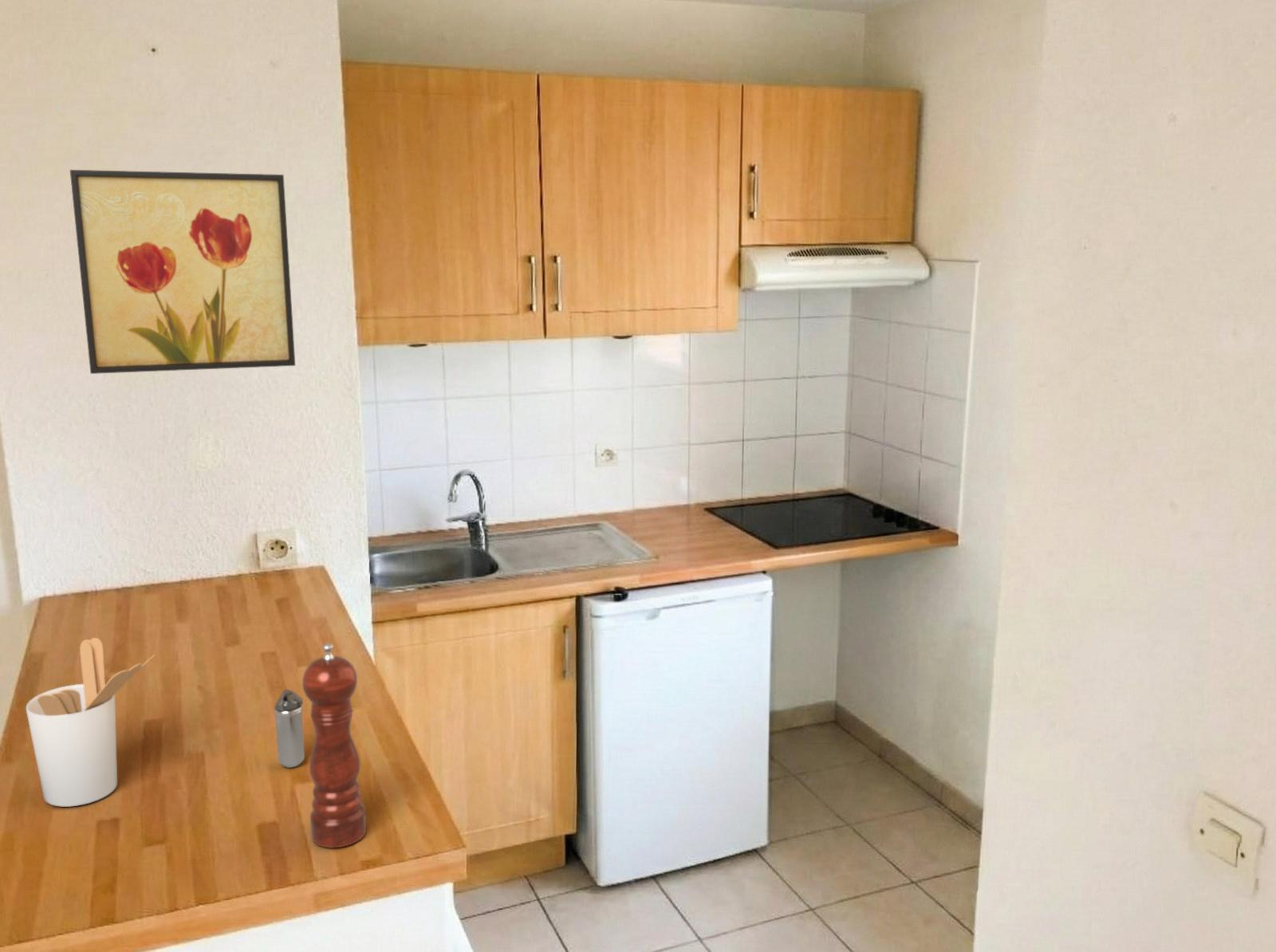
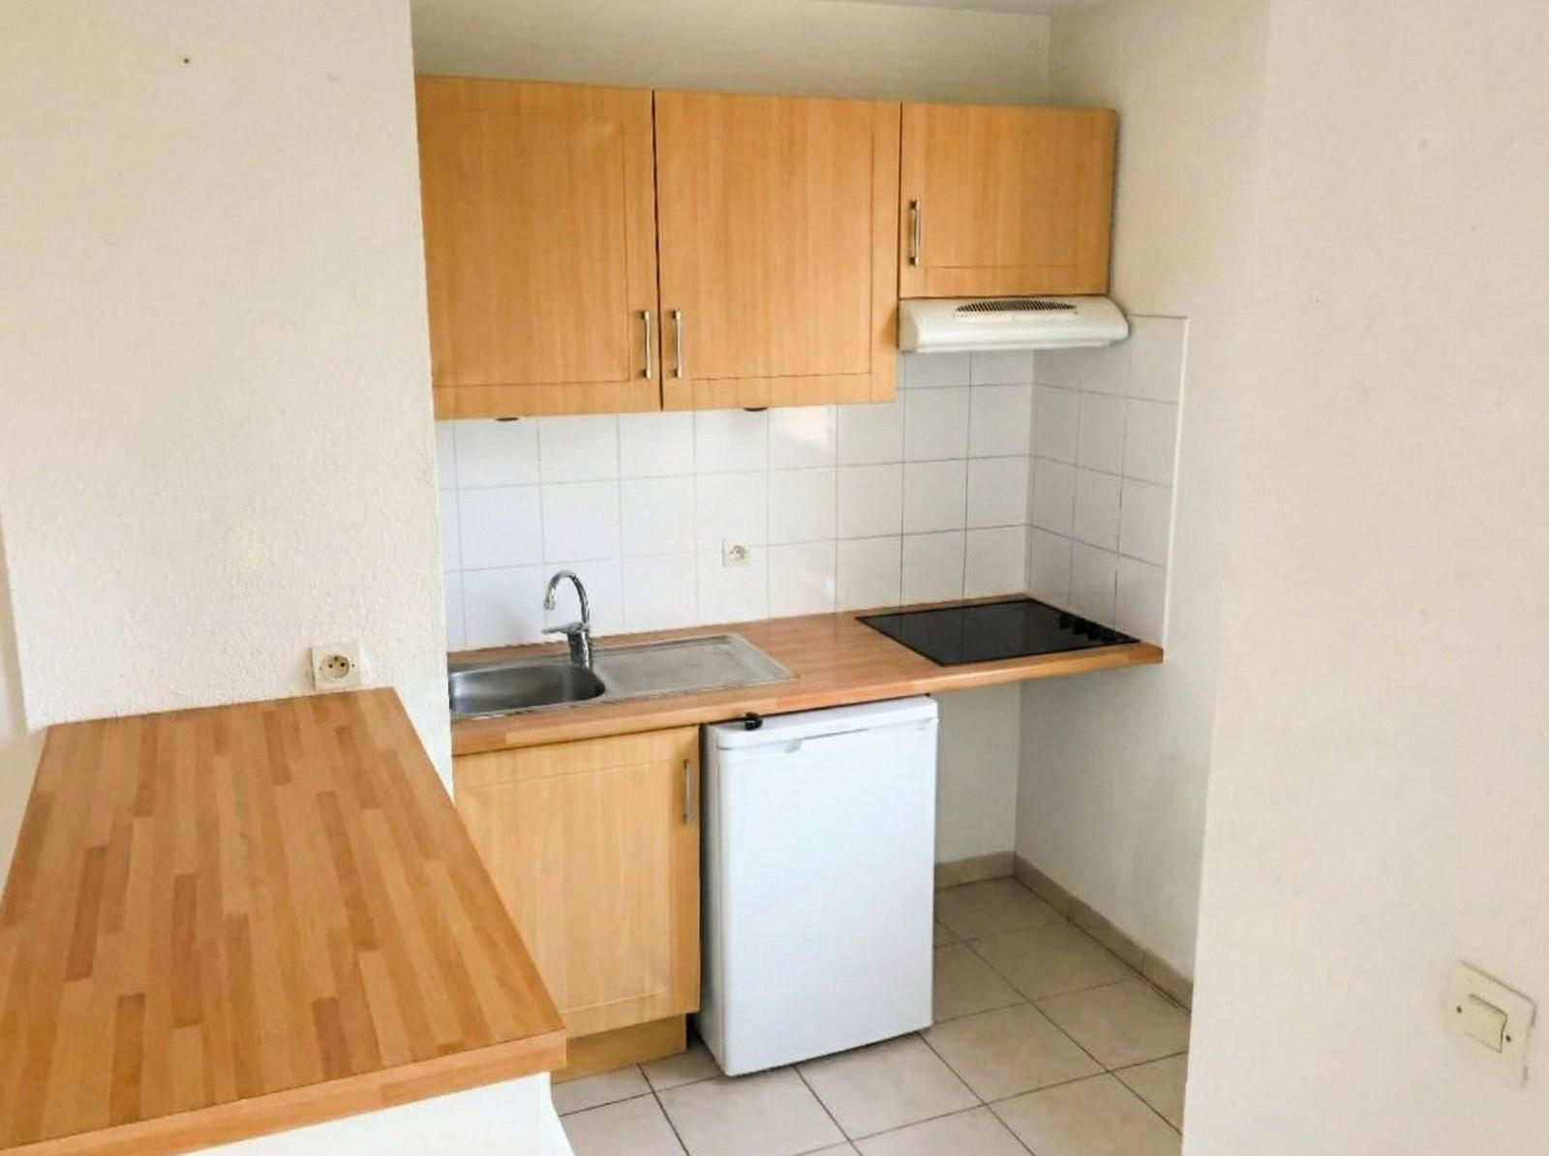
- shaker (289, 727)
- pepper mill (333, 741)
- wall art (188, 272)
- utensil holder (94, 723)
